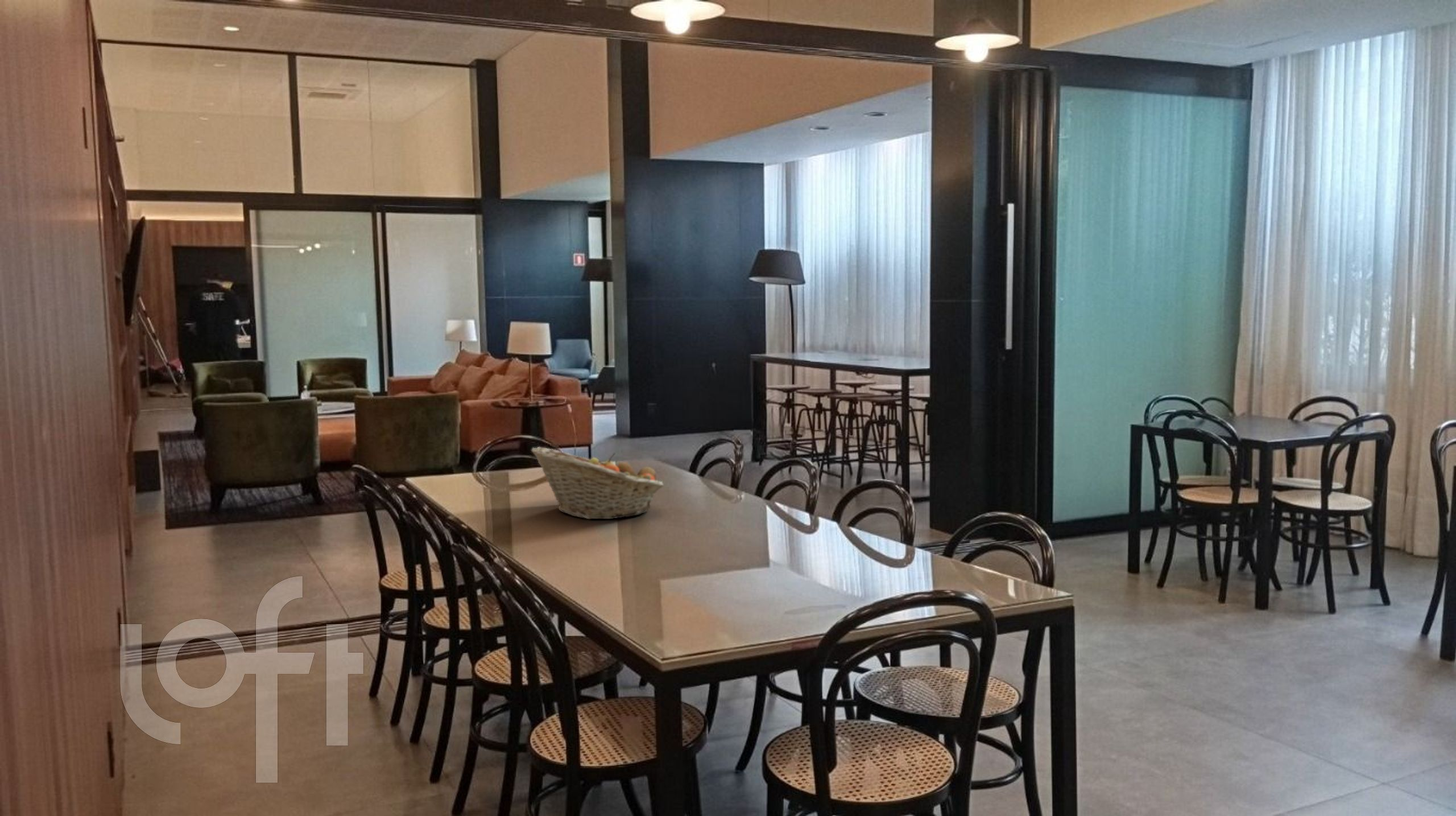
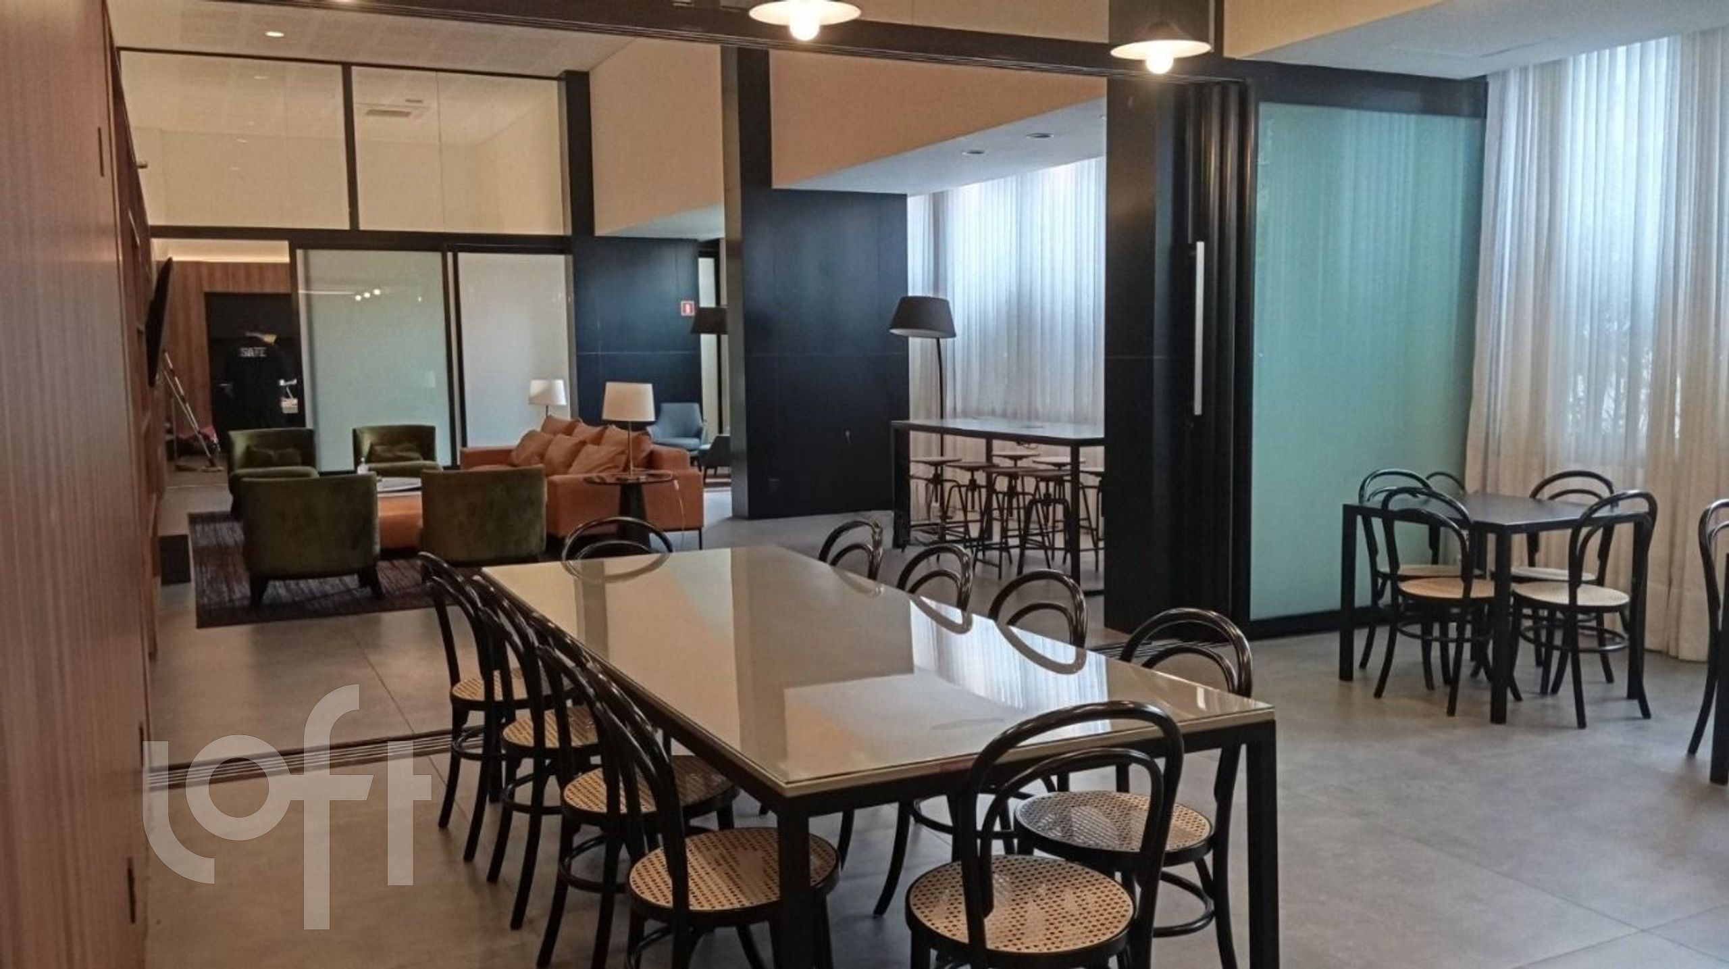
- fruit basket (596, 478)
